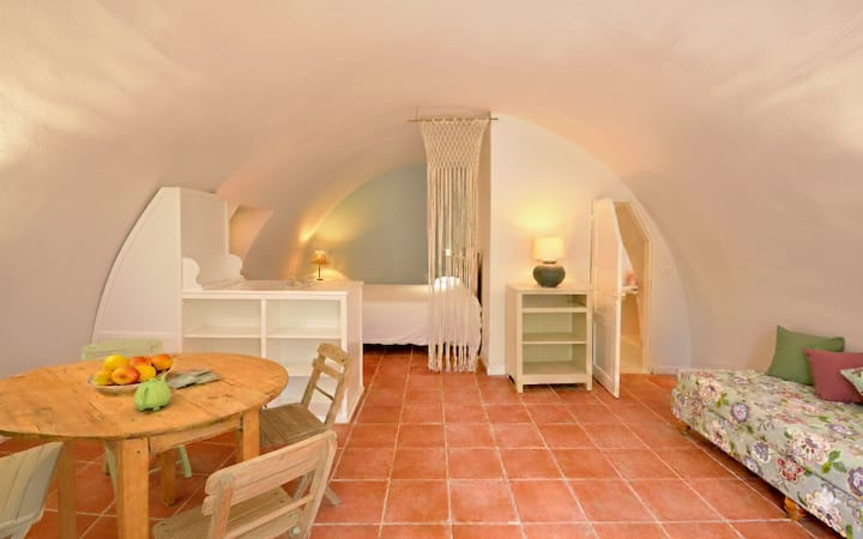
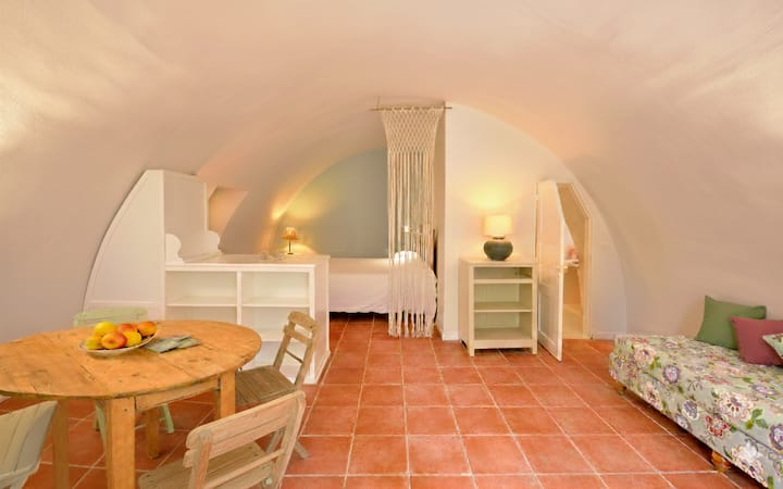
- teapot (153, 392)
